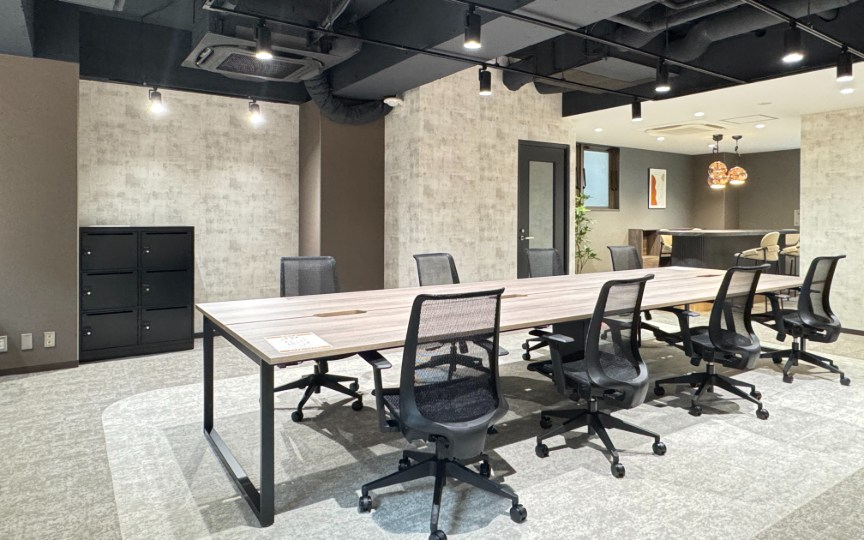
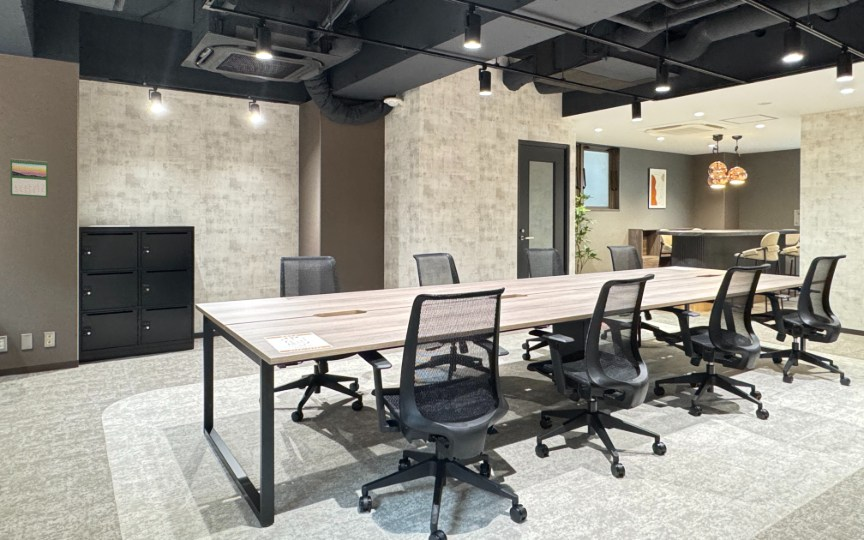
+ calendar (29, 178)
